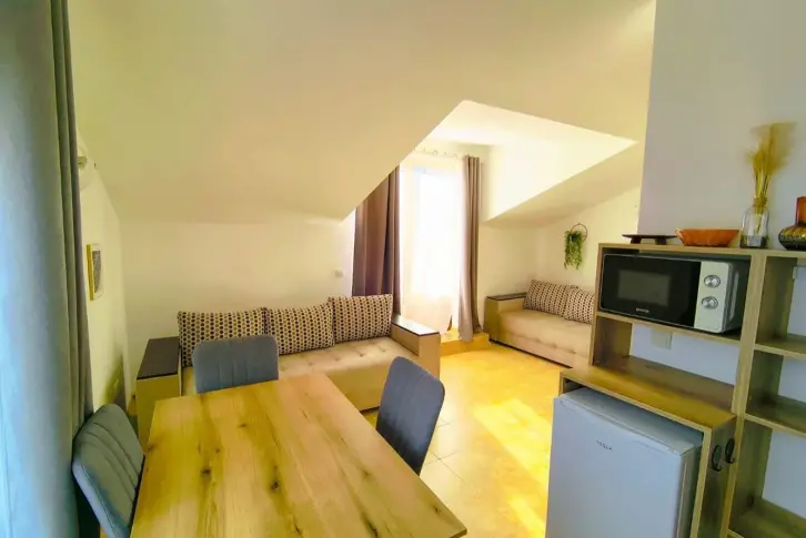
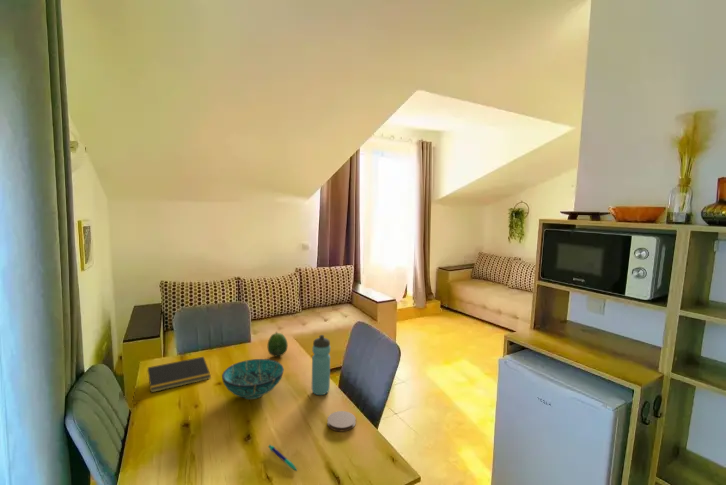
+ bowl (253, 382)
+ water bottle (321, 363)
+ fruit (277, 344)
+ pen (282, 457)
+ notepad (179, 373)
+ coaster (341, 420)
